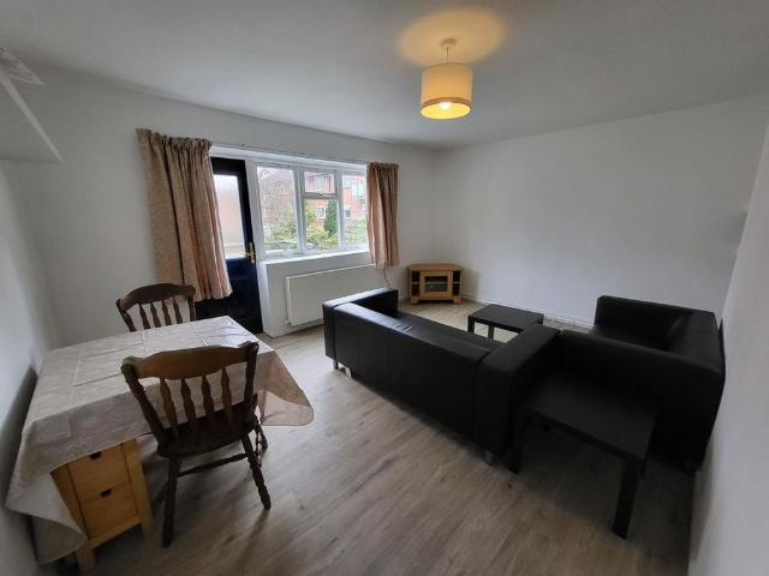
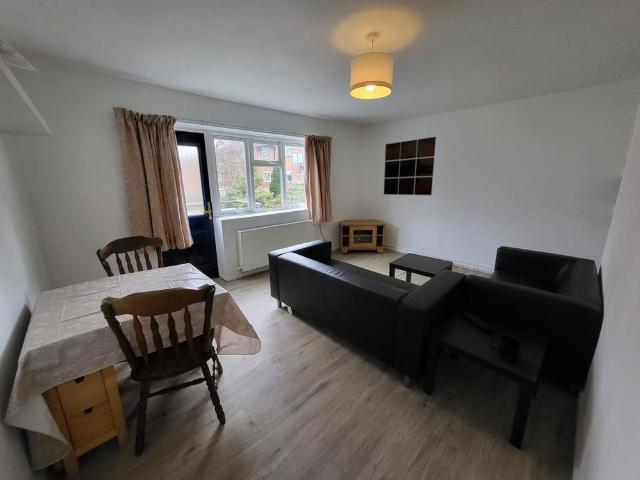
+ mug (504, 347)
+ wall art (407, 168)
+ remote control (476, 322)
